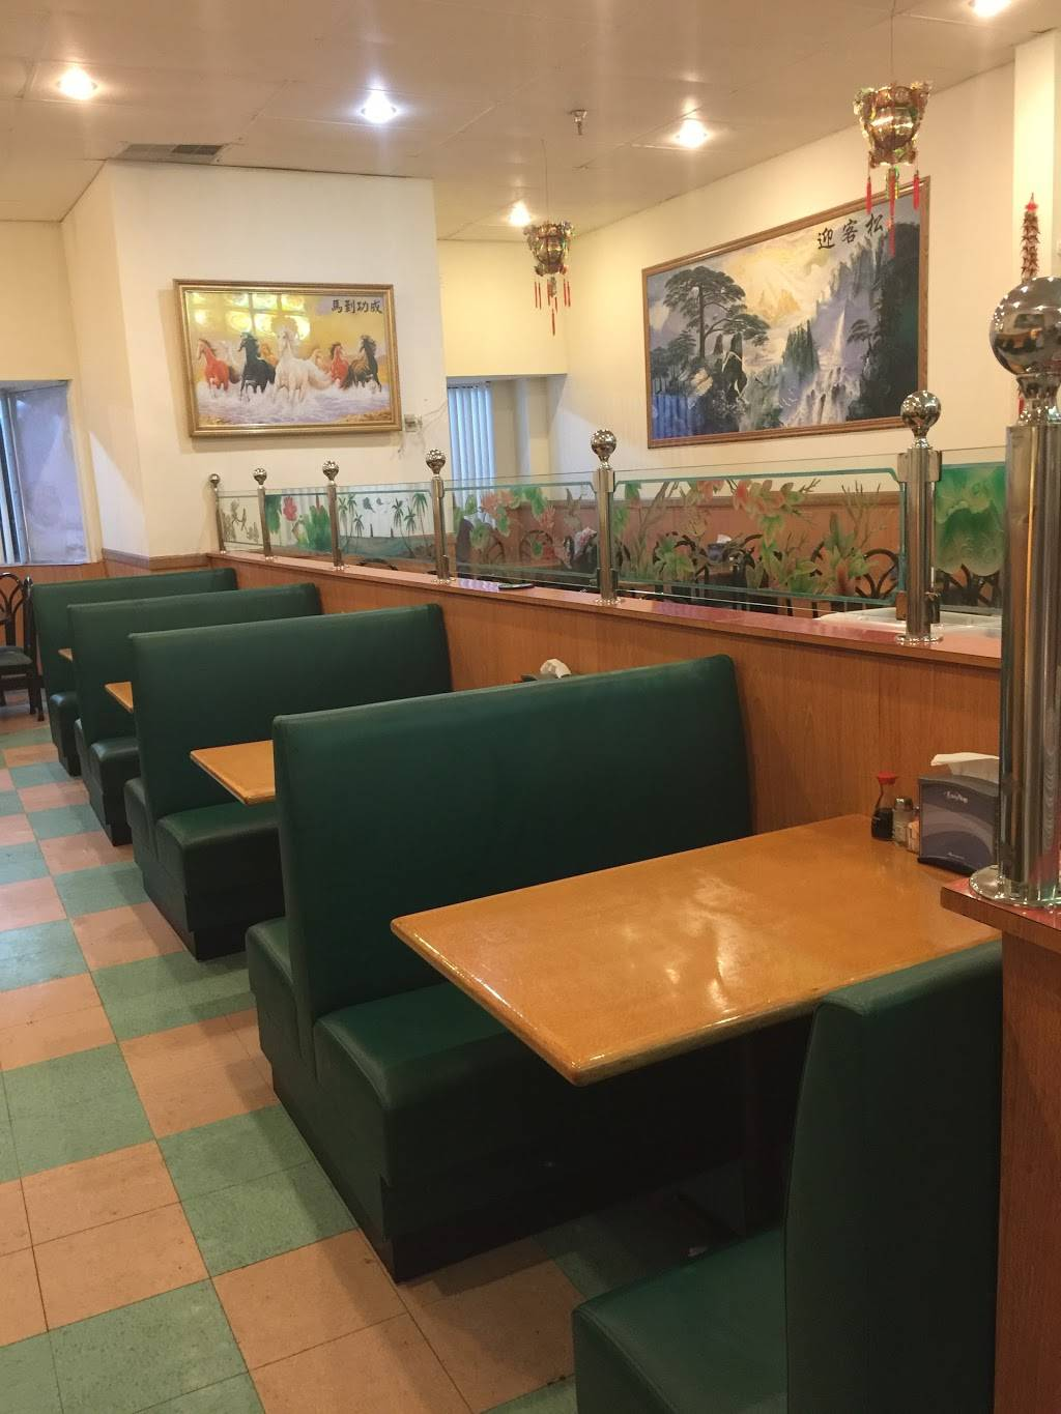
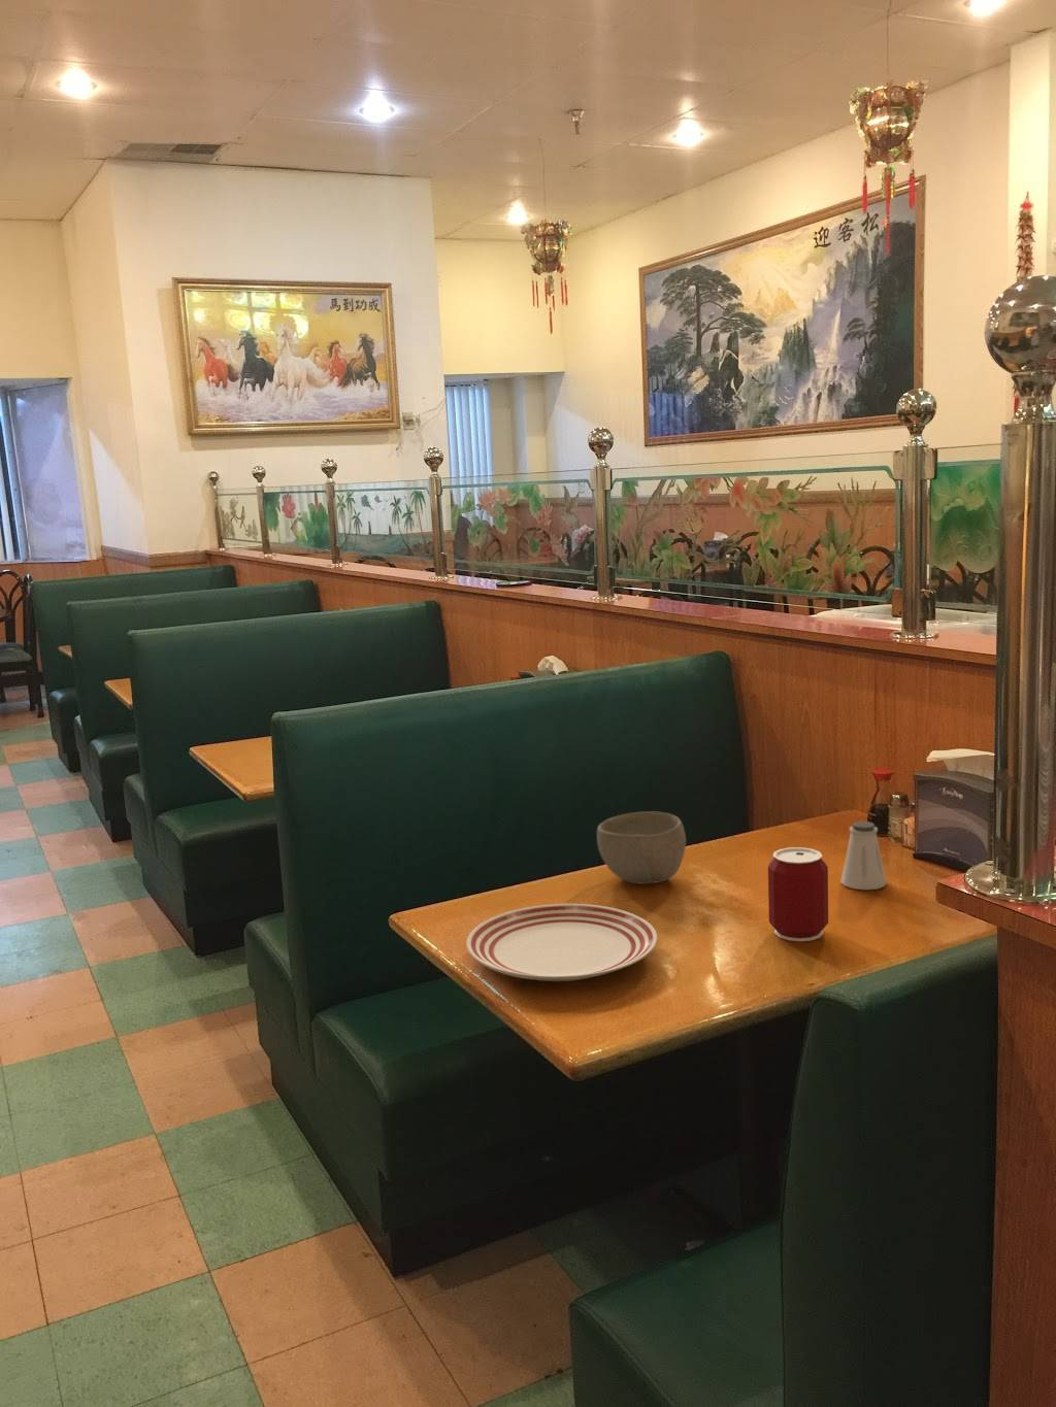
+ saltshaker (863, 854)
+ can (798, 893)
+ dinner plate (561, 946)
+ bowl (641, 849)
